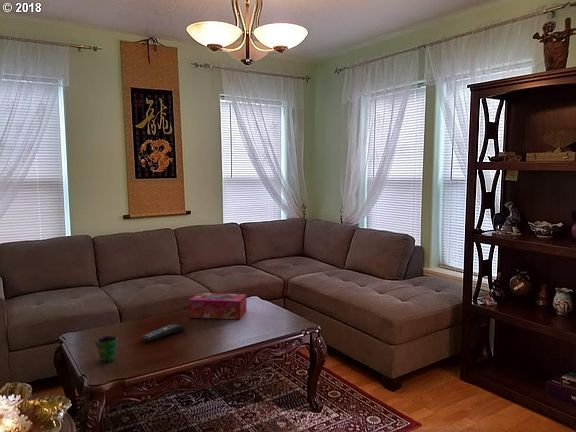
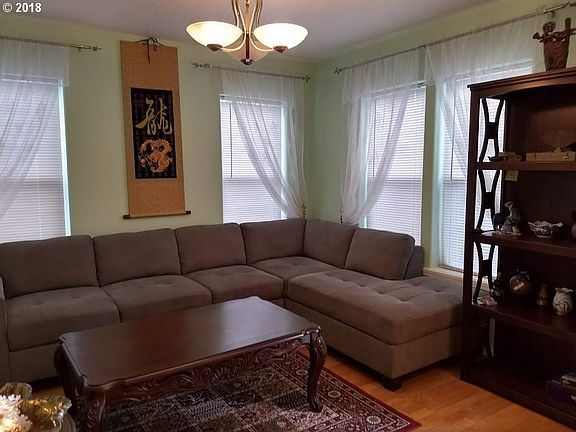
- cup (105, 349)
- remote control (163, 332)
- tissue box (218, 305)
